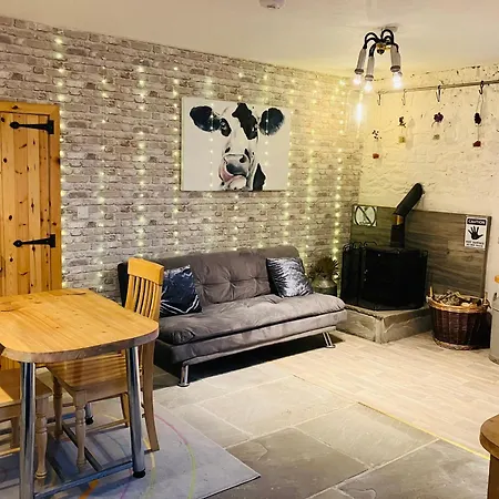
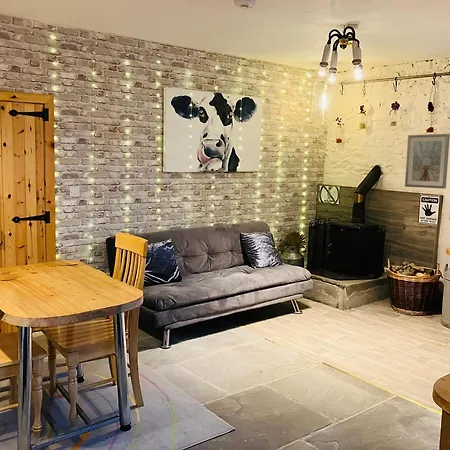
+ picture frame (426, 161)
